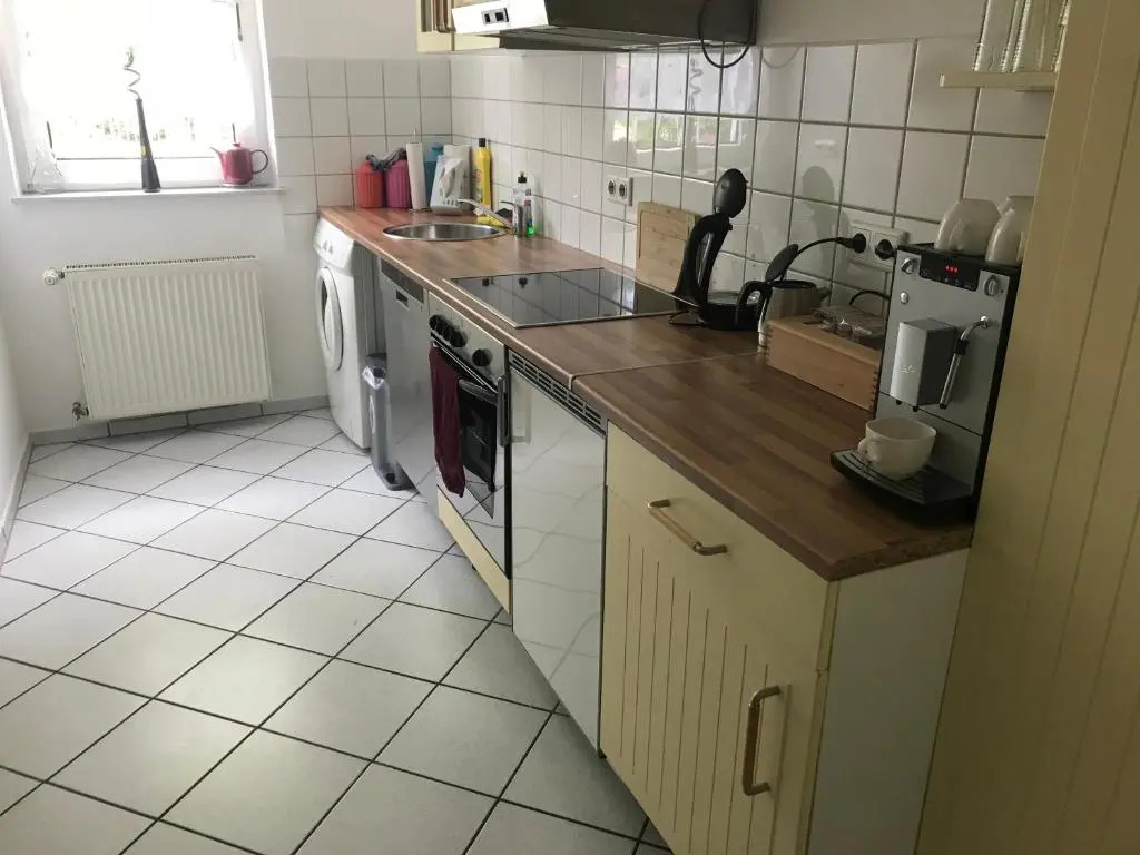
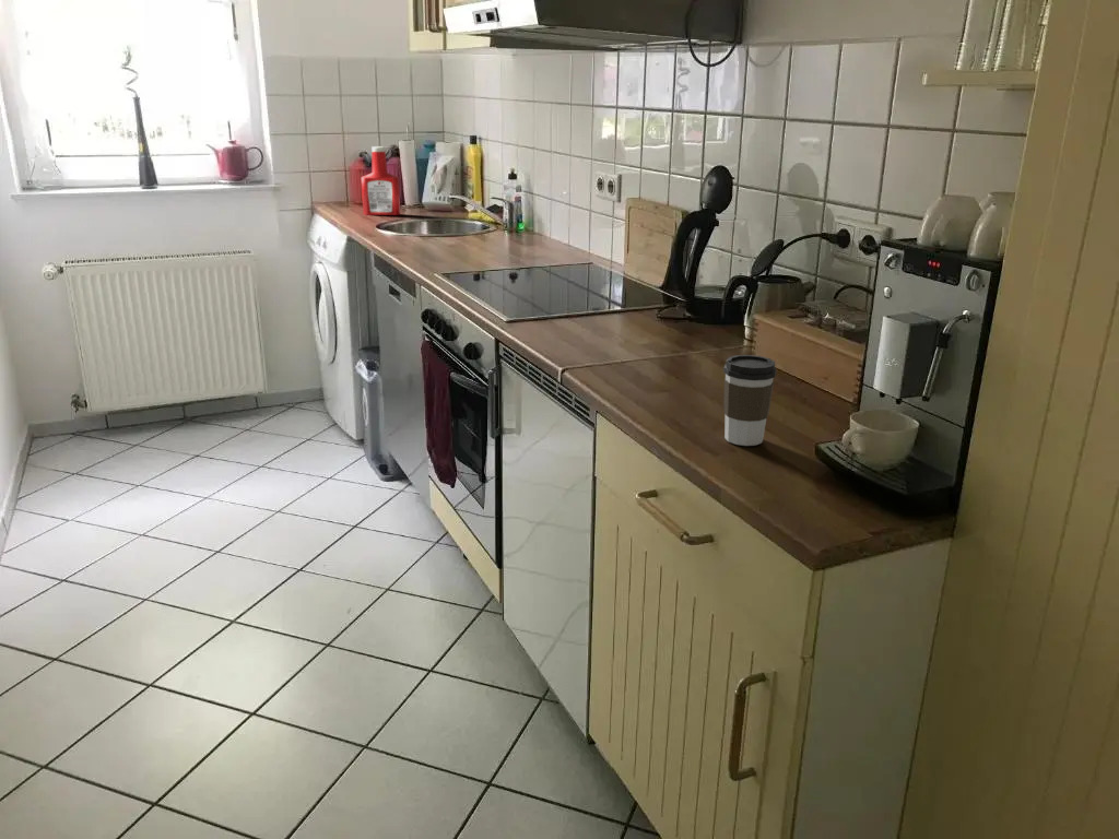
+ soap bottle (379, 180)
+ coffee cup (746, 400)
